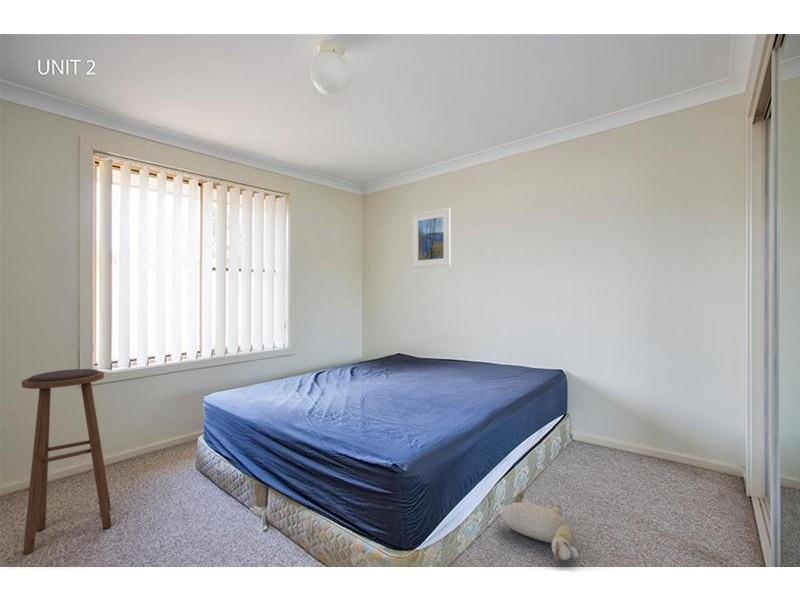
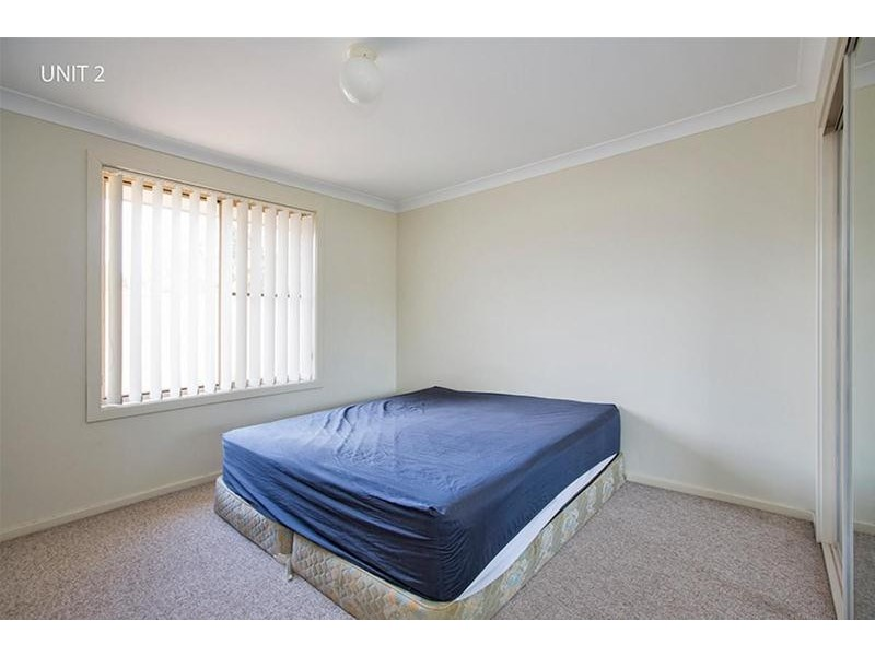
- plush toy (540, 526)
- stool (69, 453)
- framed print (430, 239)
